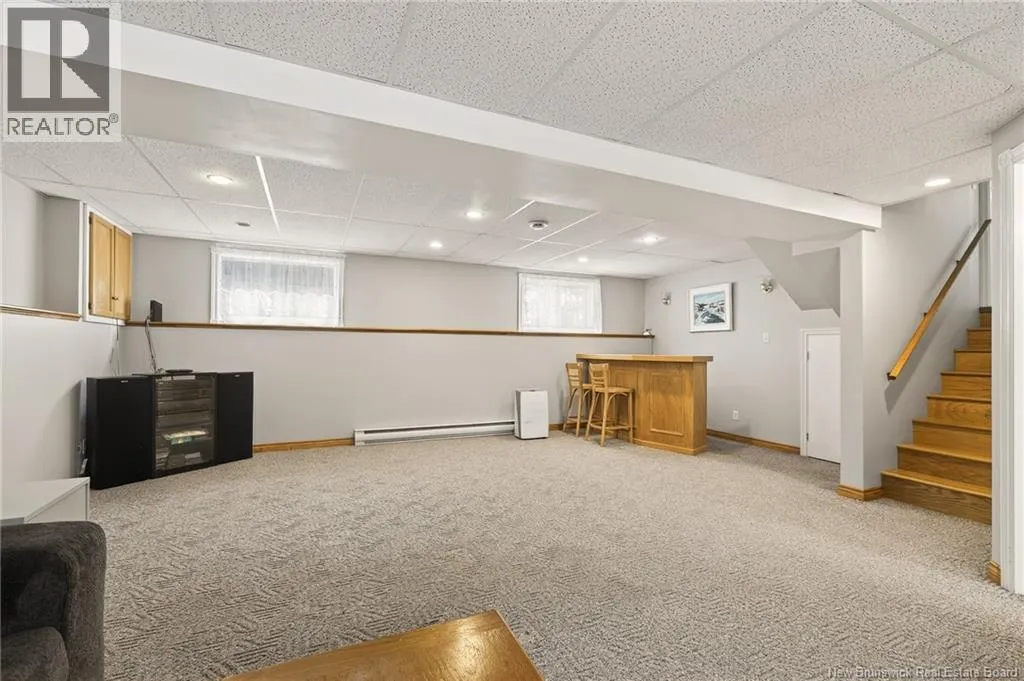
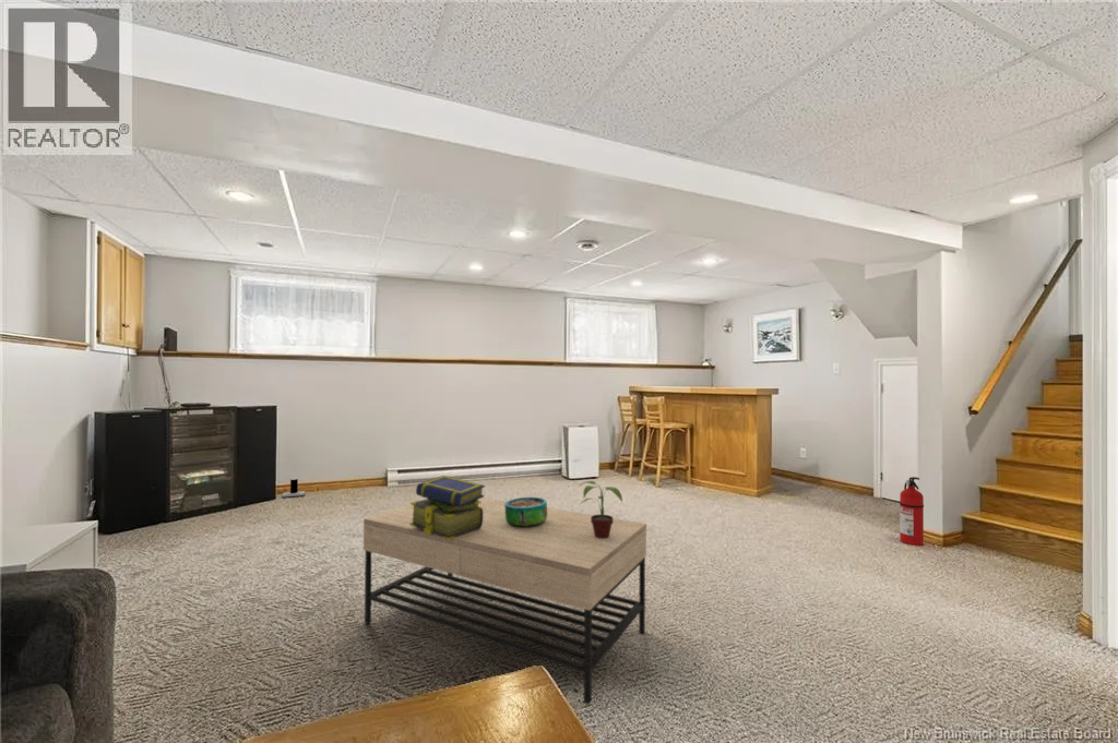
+ decorative bowl (525, 511)
+ coffee table (502, 574)
+ stack of books (450, 504)
+ potted plant (599, 508)
+ fire extinguisher (911, 508)
+ speaker (294, 487)
